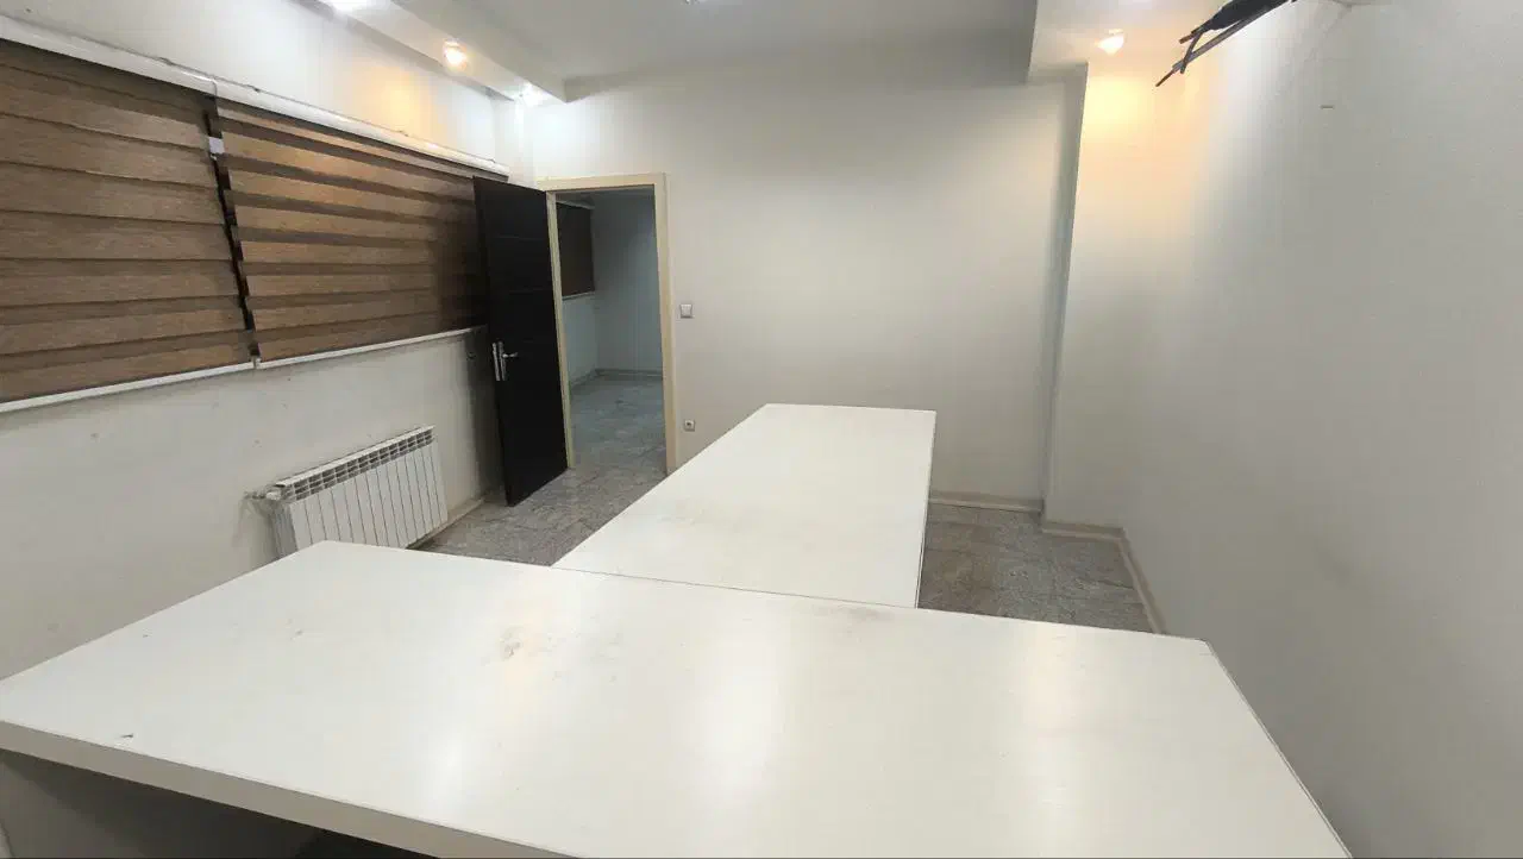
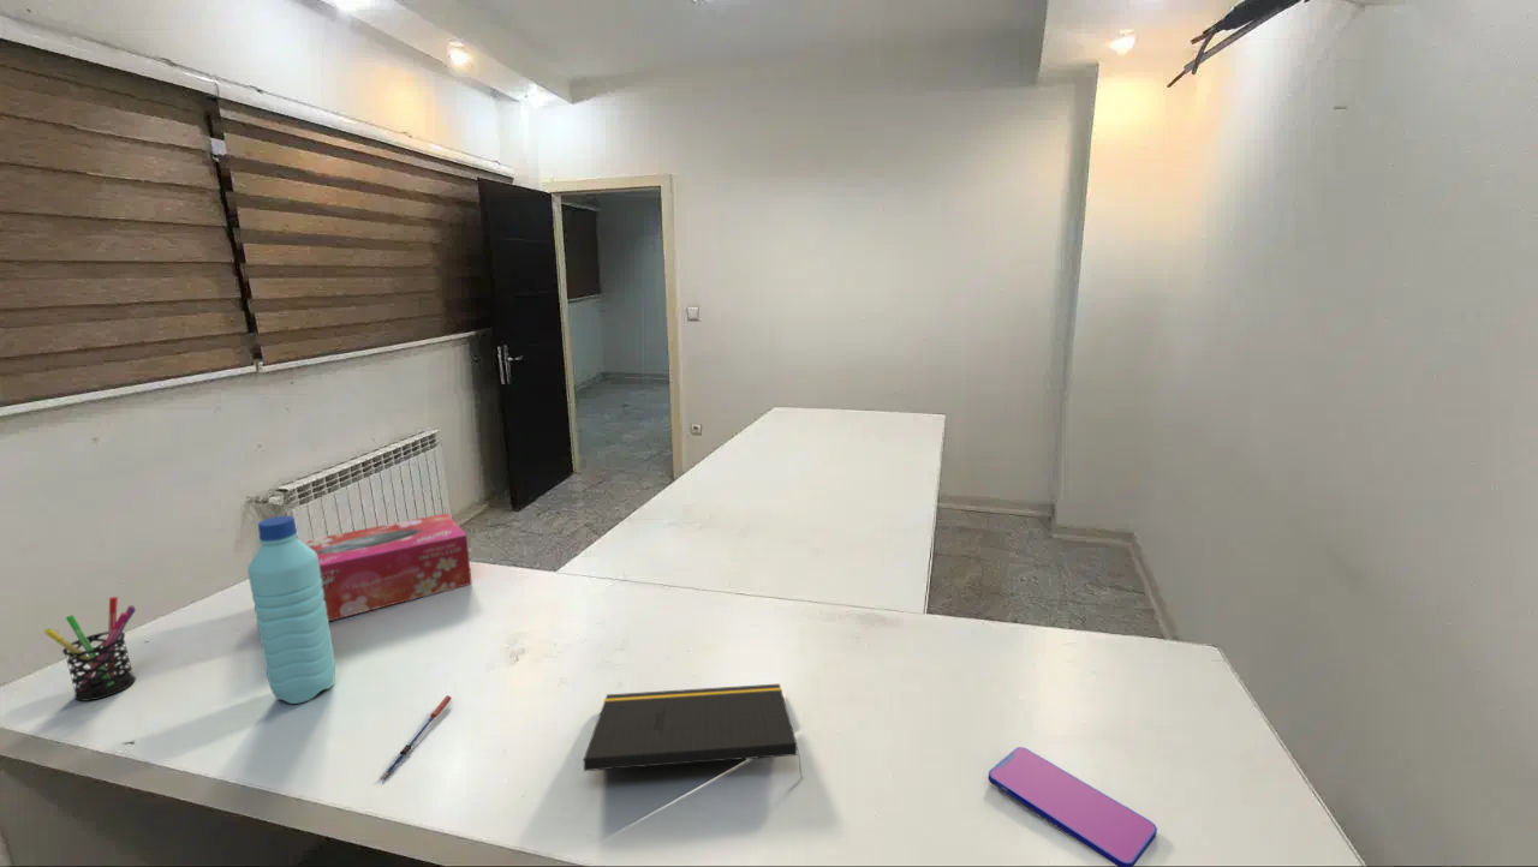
+ smartphone (1067, 801)
+ pen holder (96, 646)
+ tissue box (374, 566)
+ notepad (693, 722)
+ water bottle (291, 608)
+ pen (418, 734)
